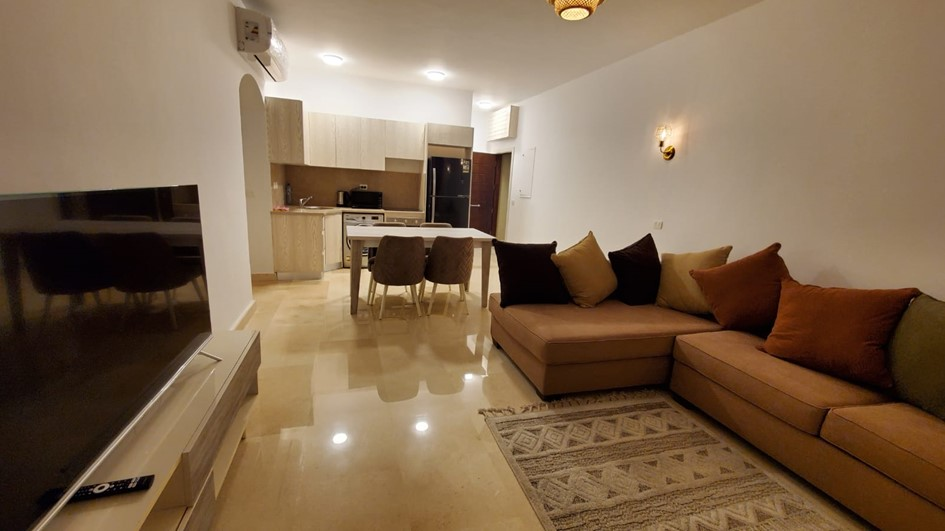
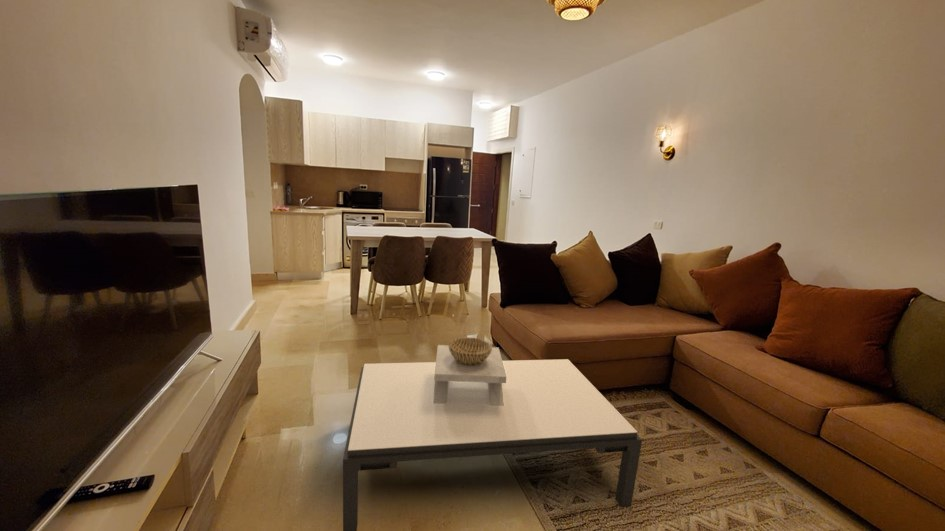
+ decorative bowl (469, 365)
+ coffee table (482, 426)
